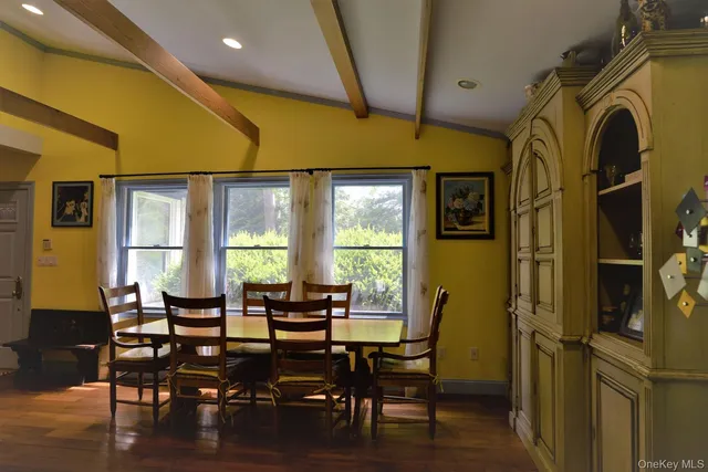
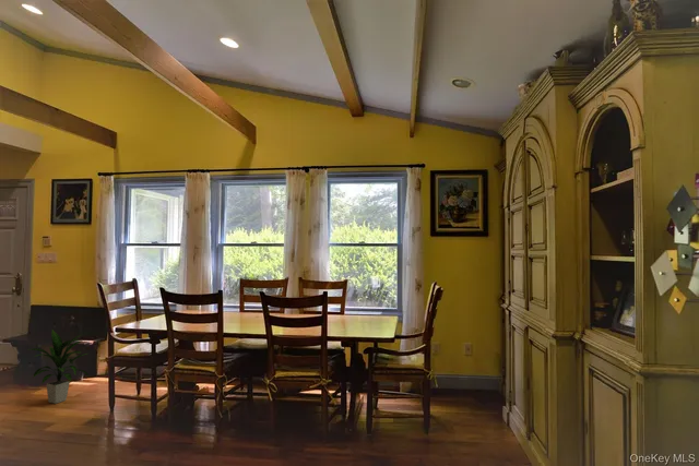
+ indoor plant (61, 365)
